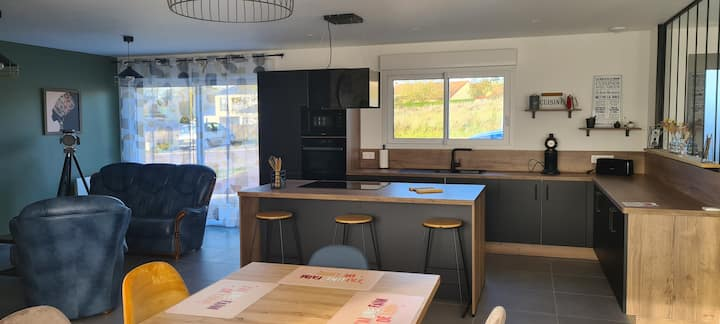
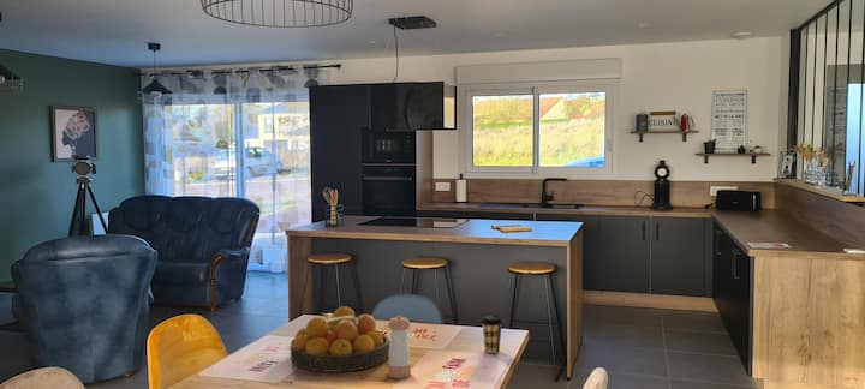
+ coffee cup (491, 334)
+ pepper shaker (399, 345)
+ fruit bowl (340, 334)
